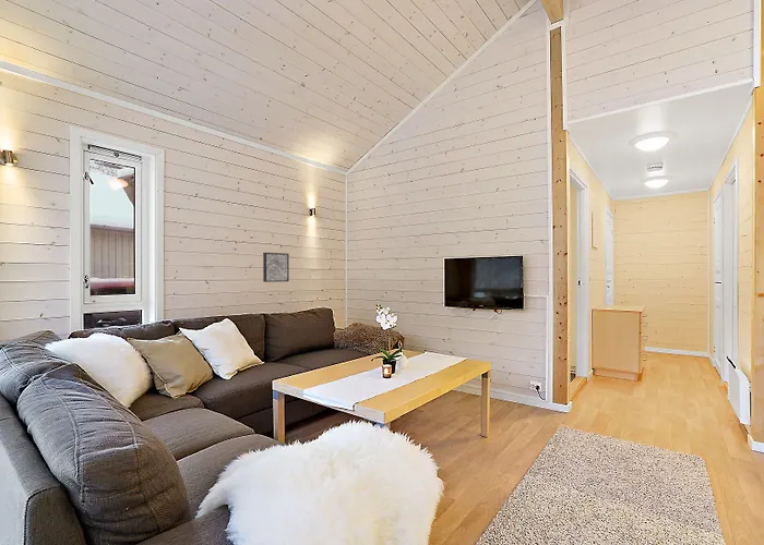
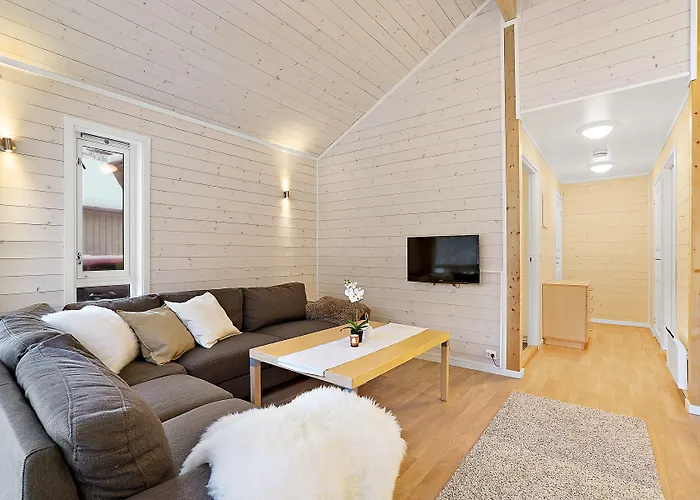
- wall art (276, 267)
